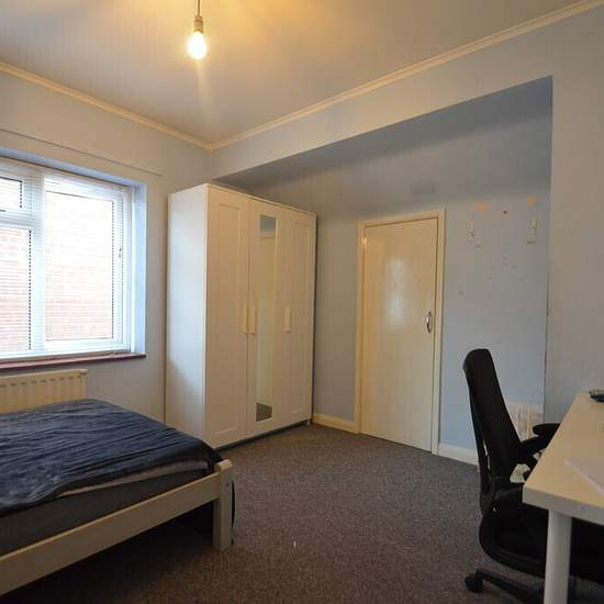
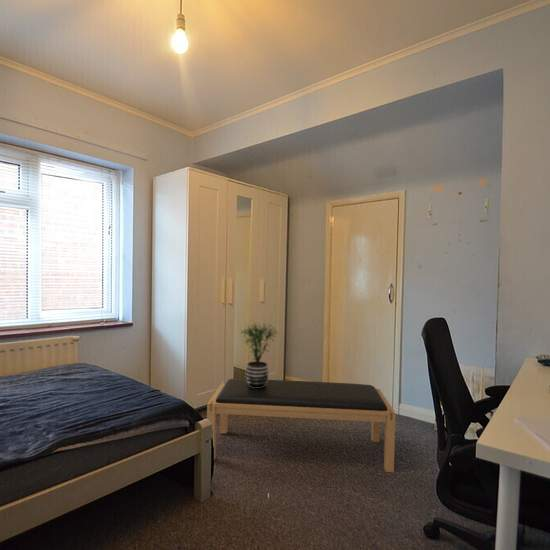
+ potted plant (257, 354)
+ bench (299, 417)
